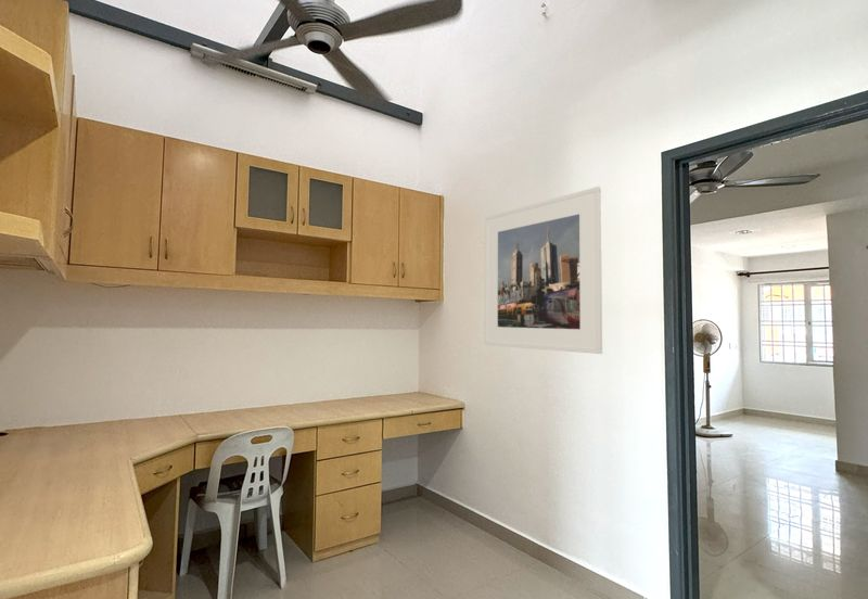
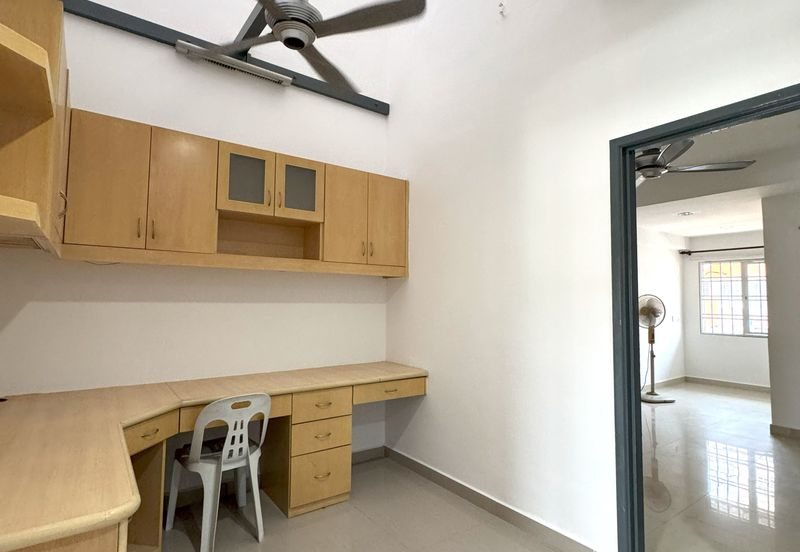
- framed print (535, 276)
